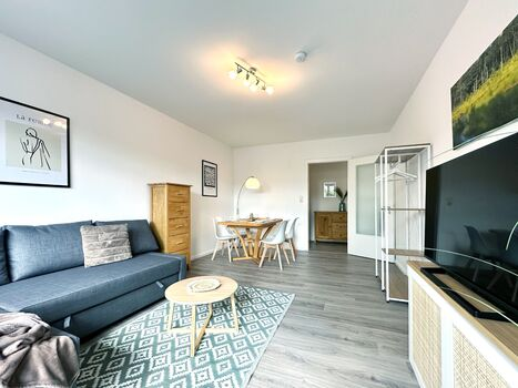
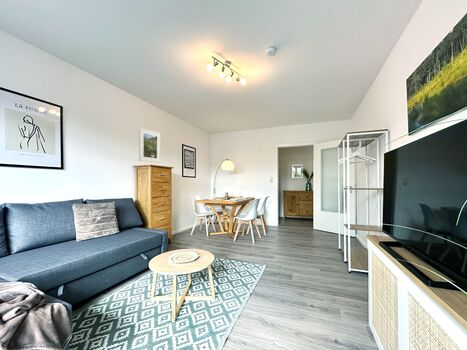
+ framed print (150, 146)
